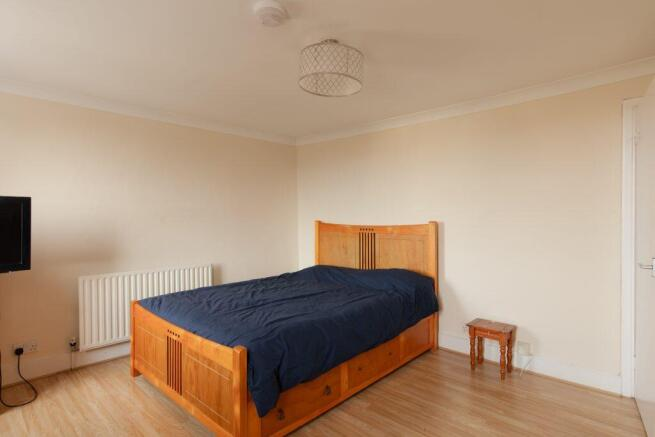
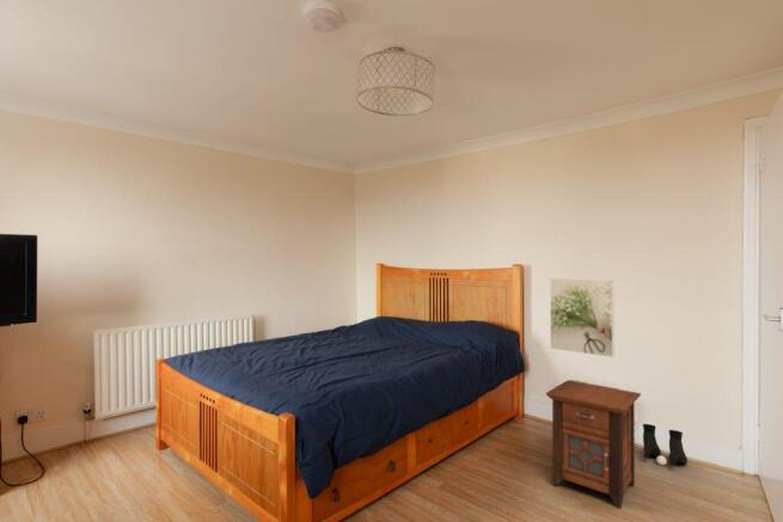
+ boots (669, 441)
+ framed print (580, 315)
+ nightstand (593, 438)
